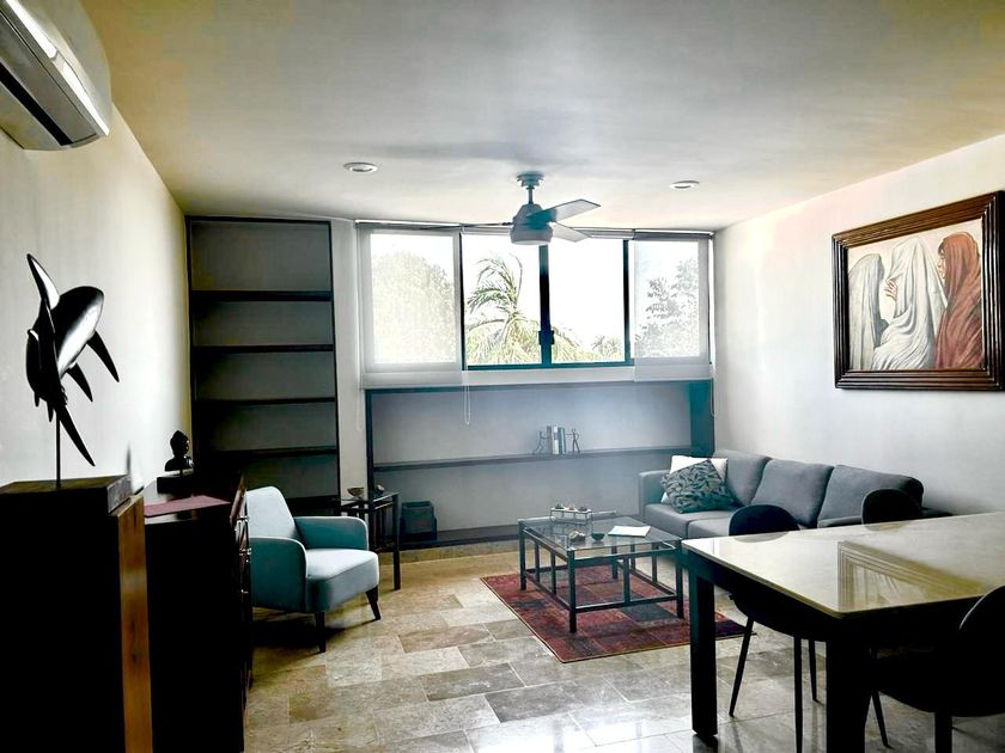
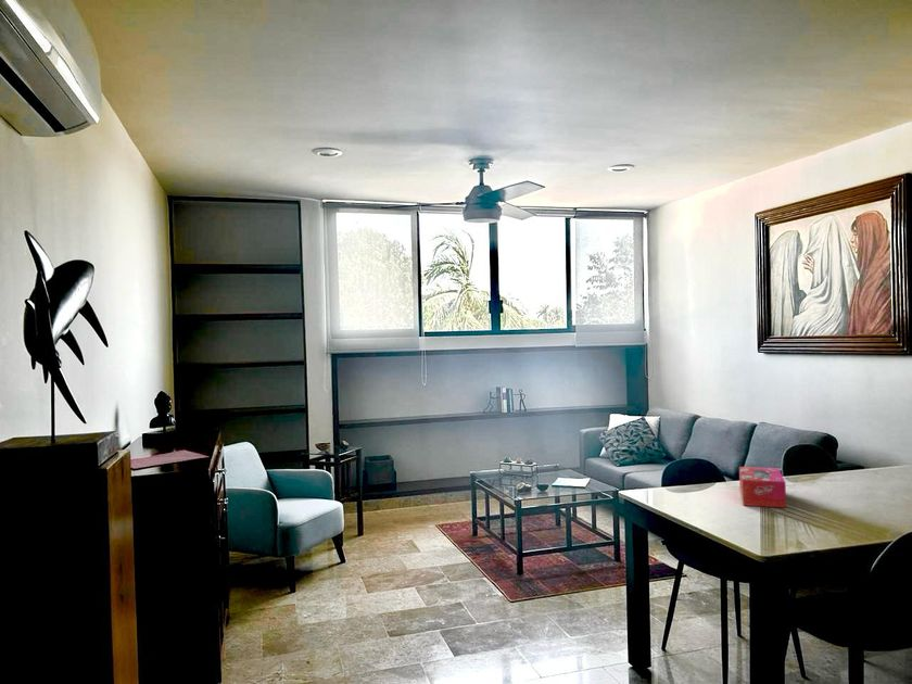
+ tissue box (761, 485)
